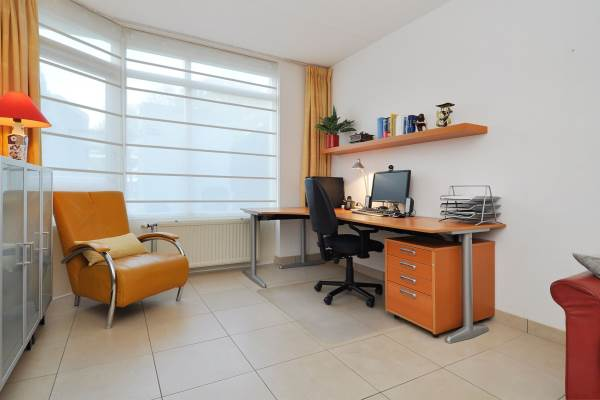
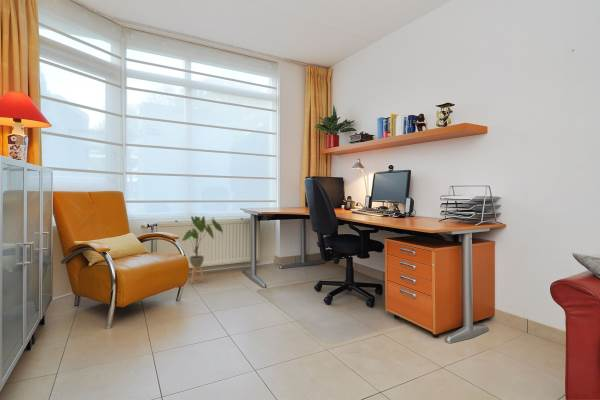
+ house plant (198, 246)
